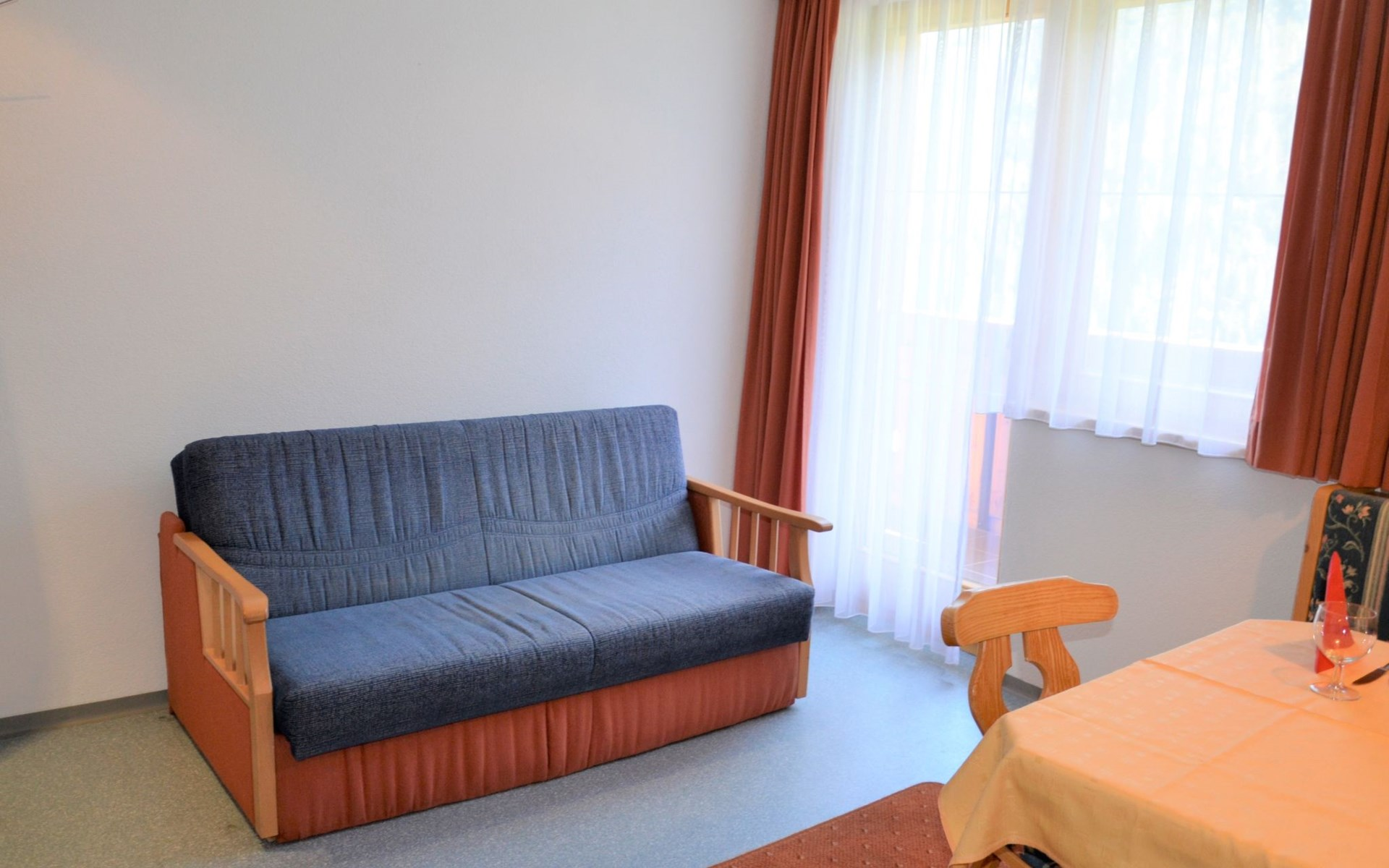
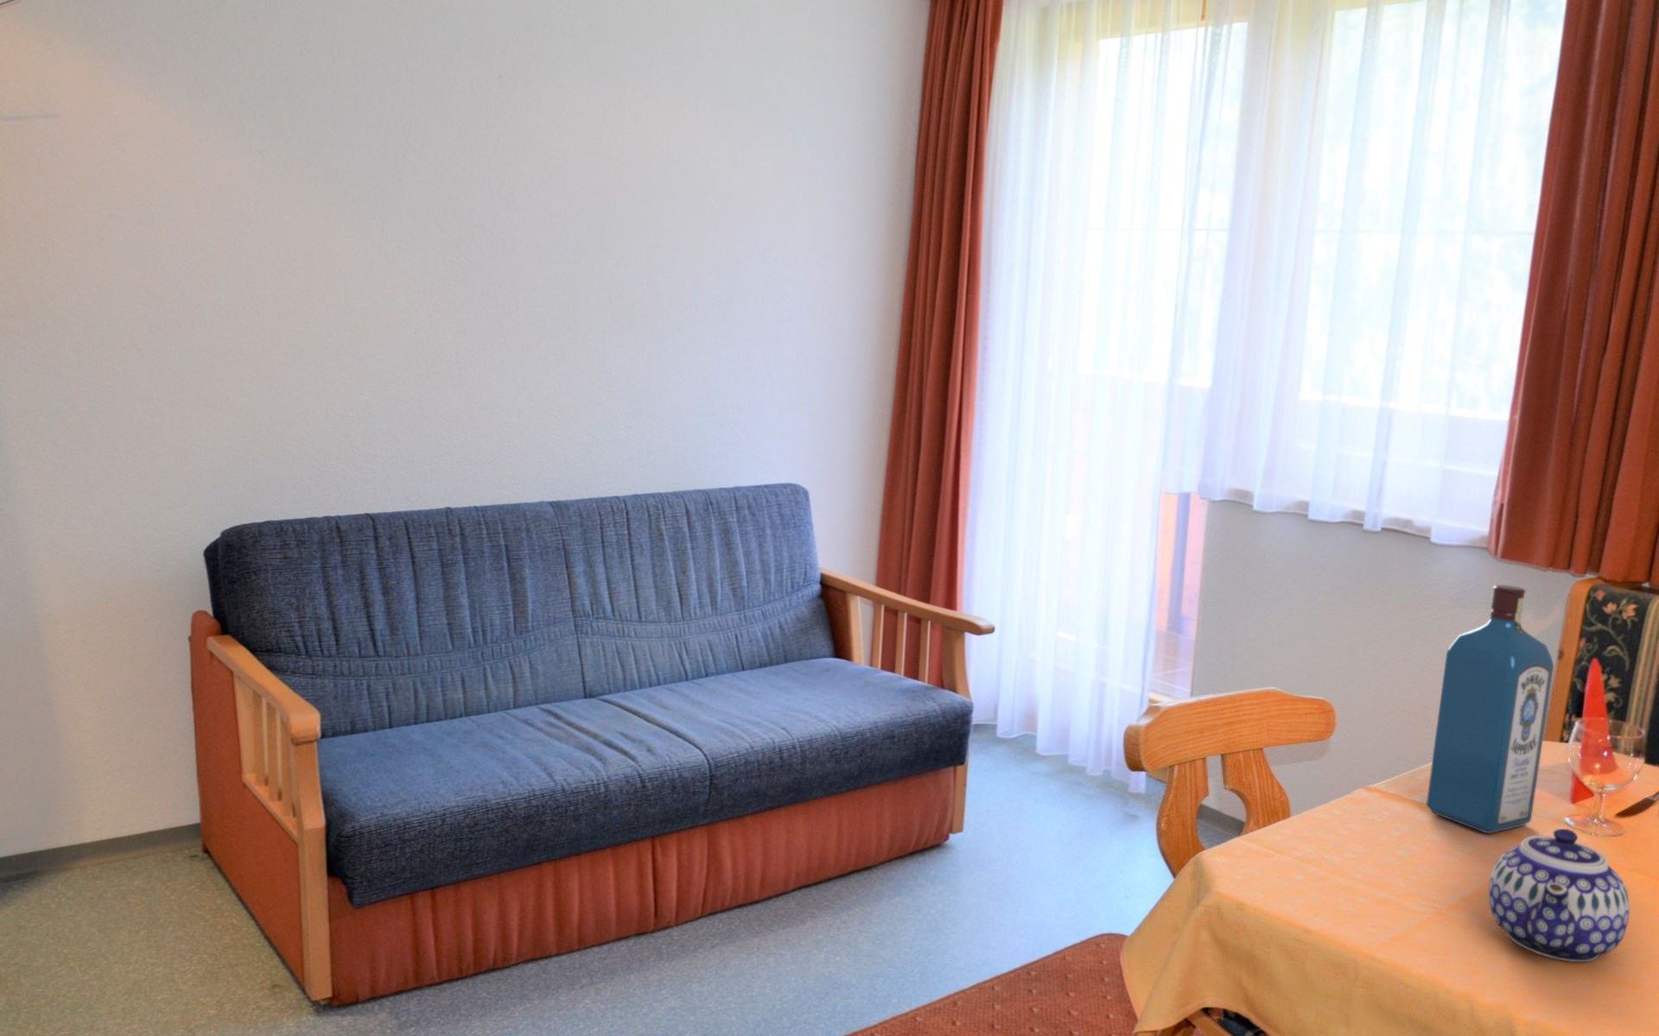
+ liquor (1493, 704)
+ teapot (1559, 887)
